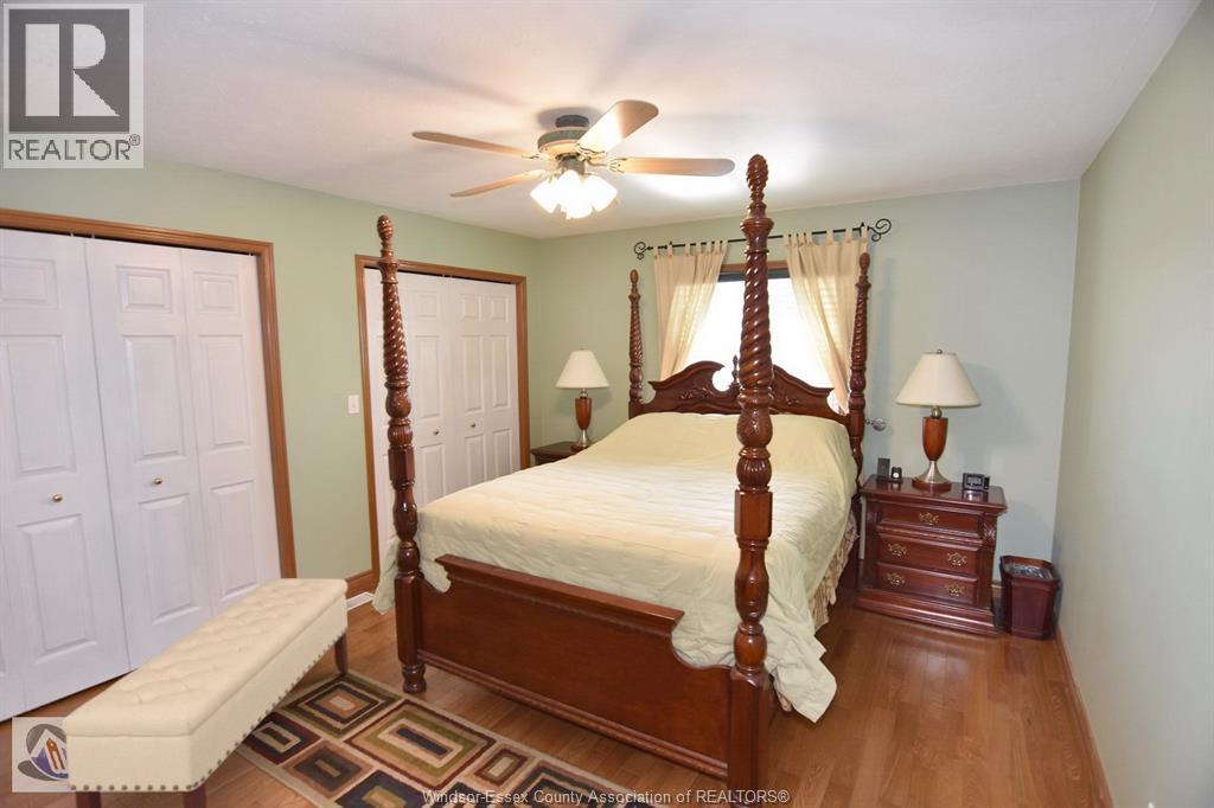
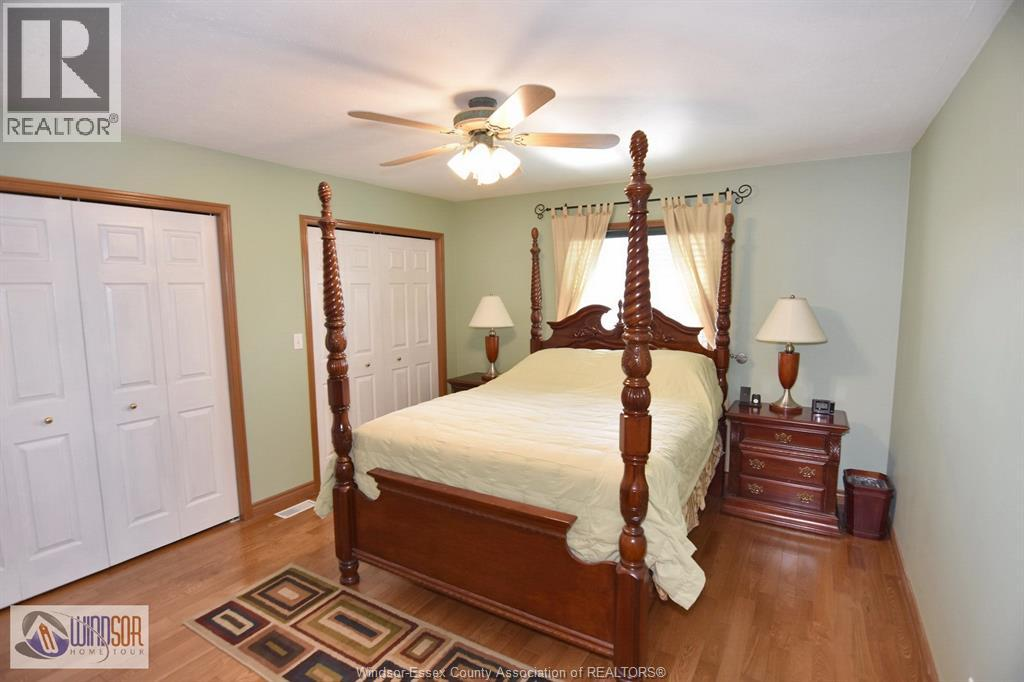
- bench (239, 686)
